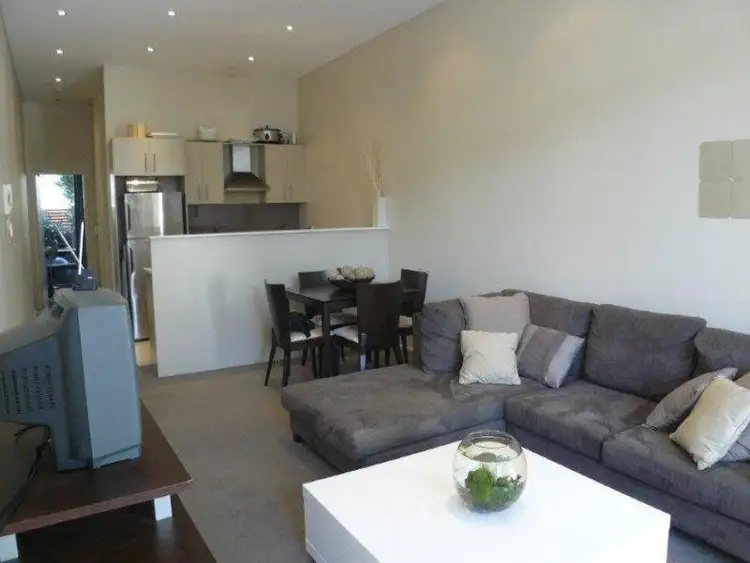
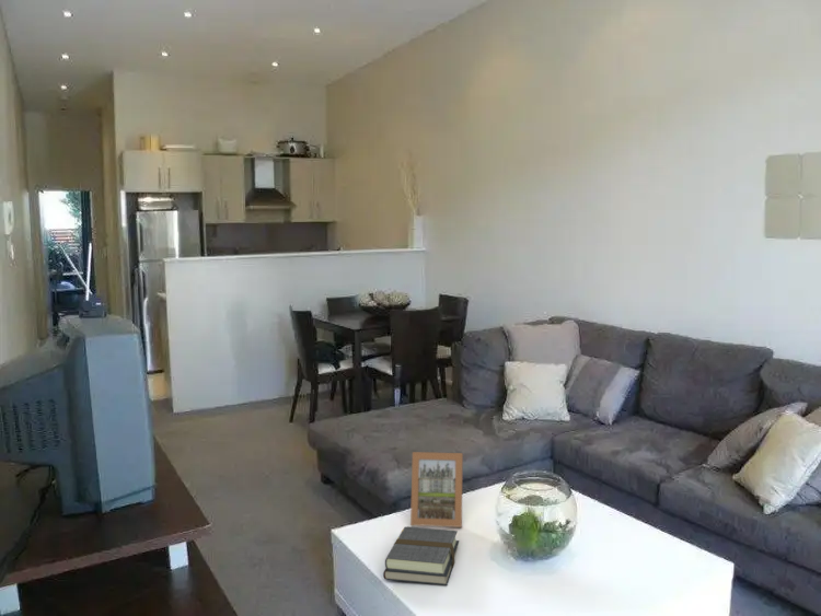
+ book (423, 553)
+ picture frame (438, 485)
